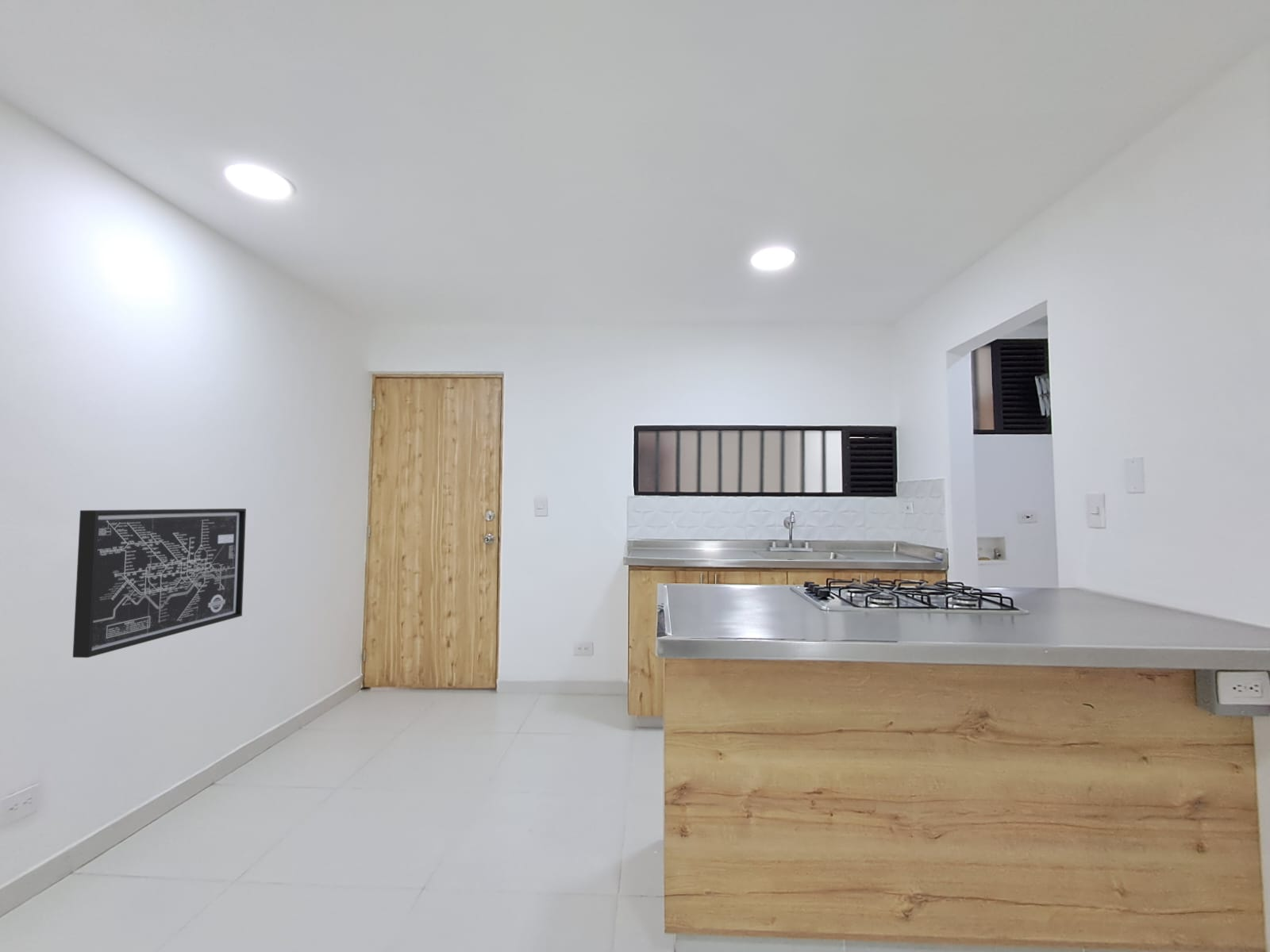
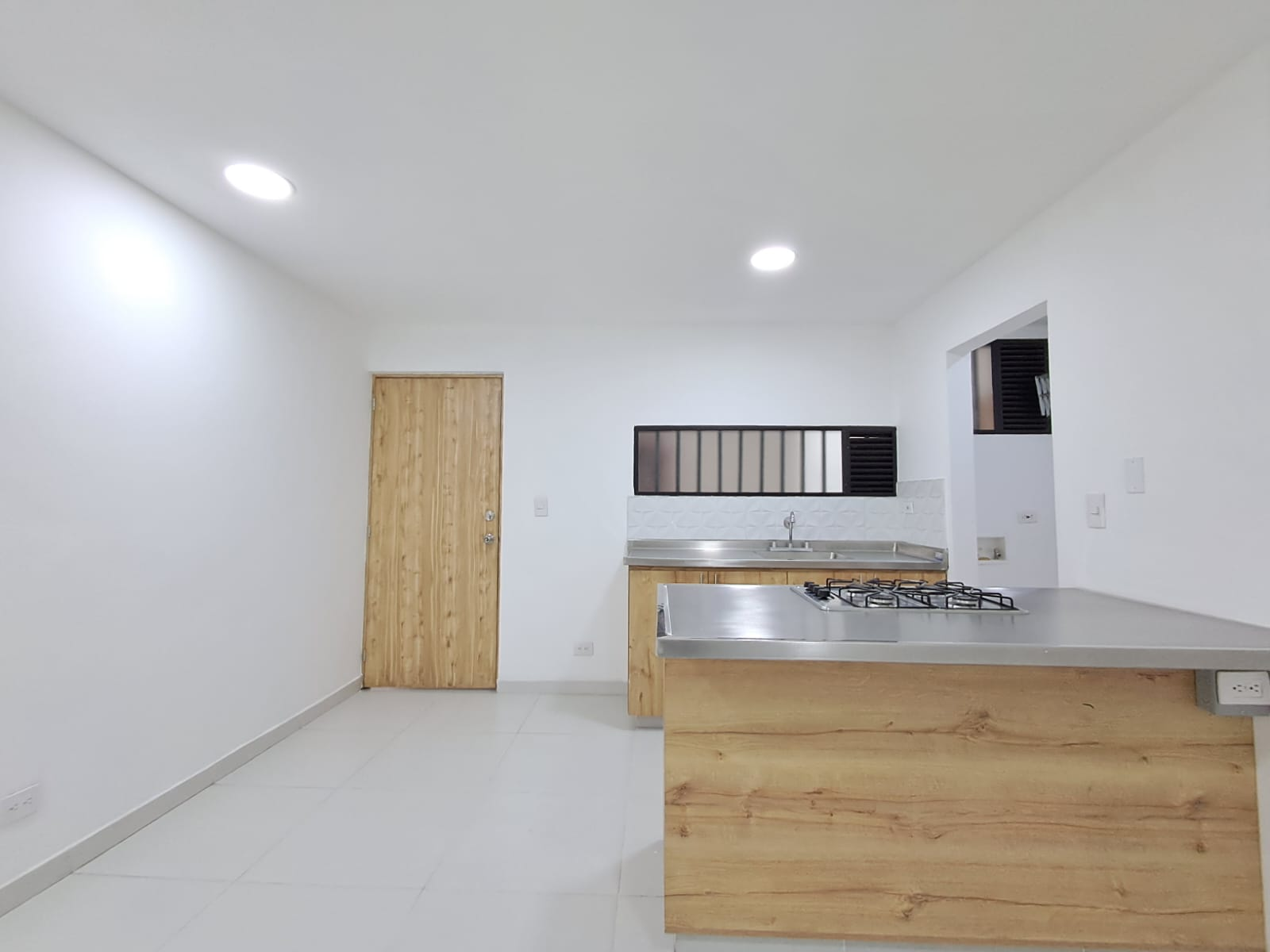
- wall art (173, 570)
